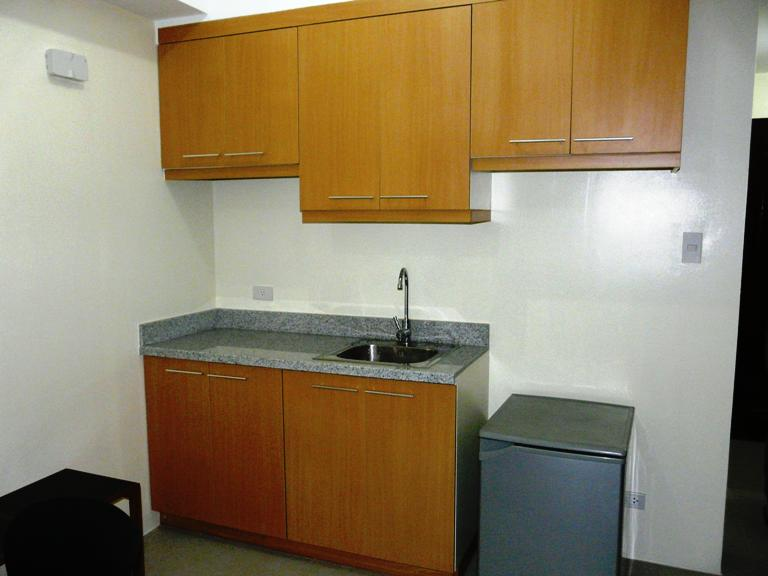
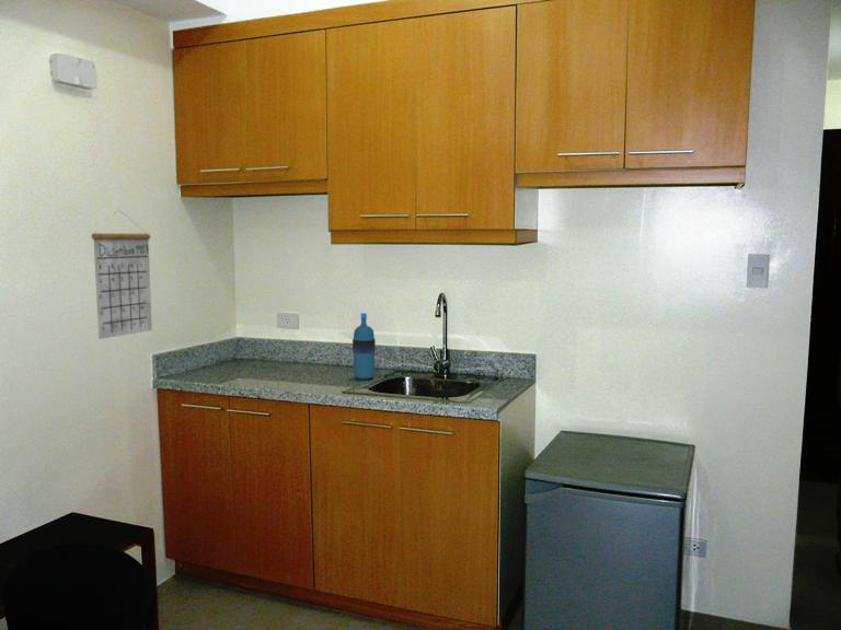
+ water bottle (364, 346)
+ calendar (124, 272)
